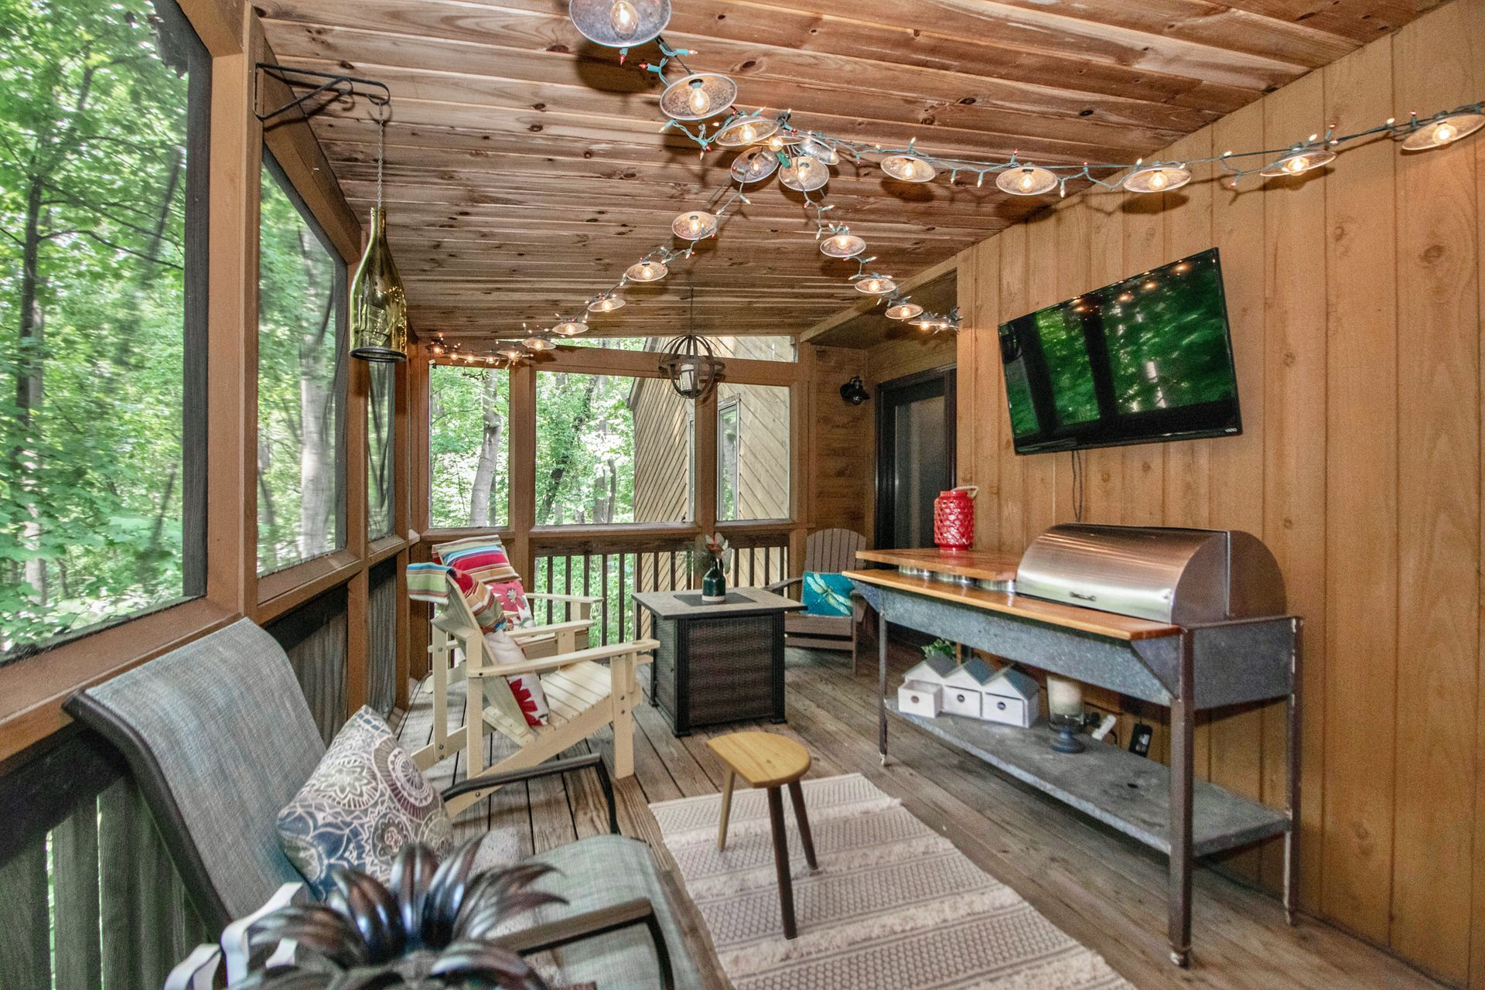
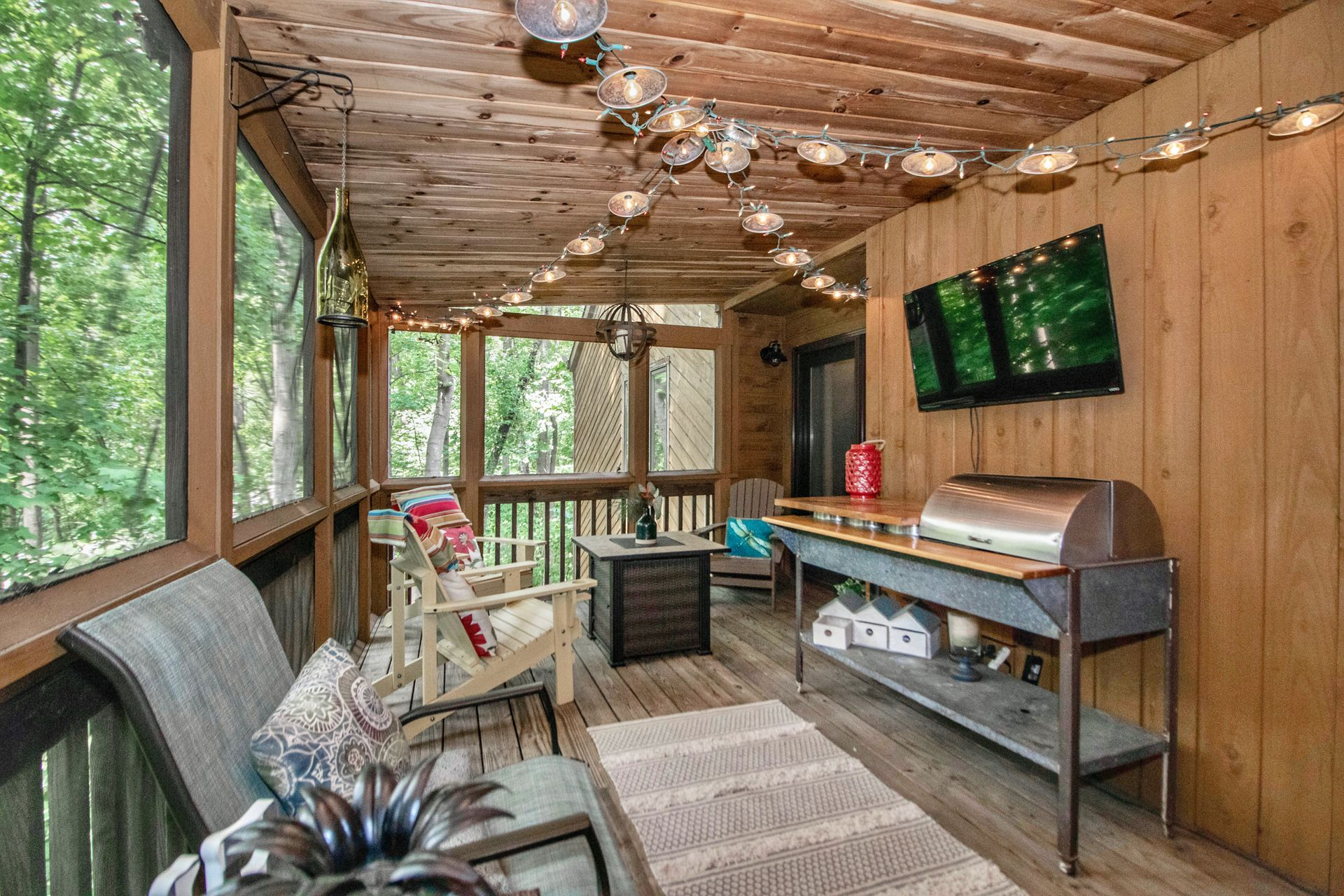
- stool (770, 819)
